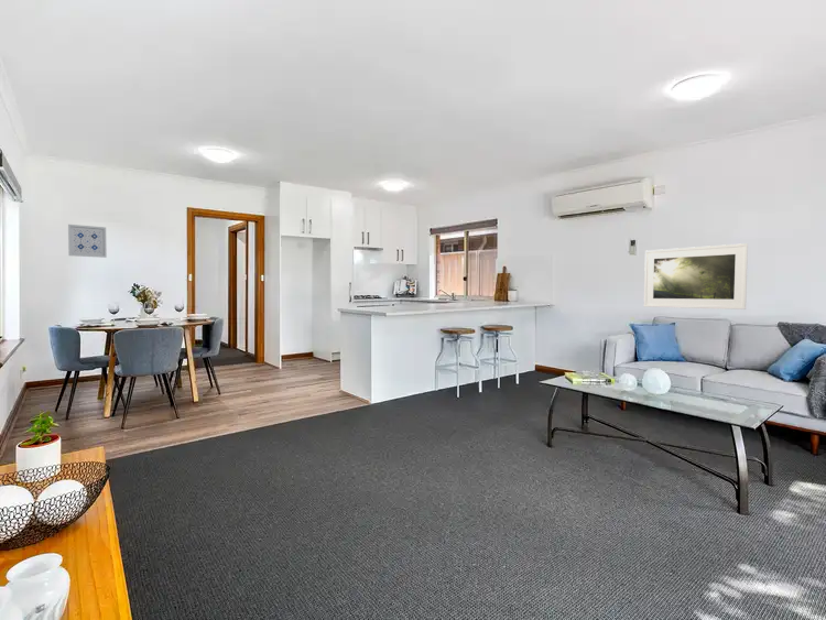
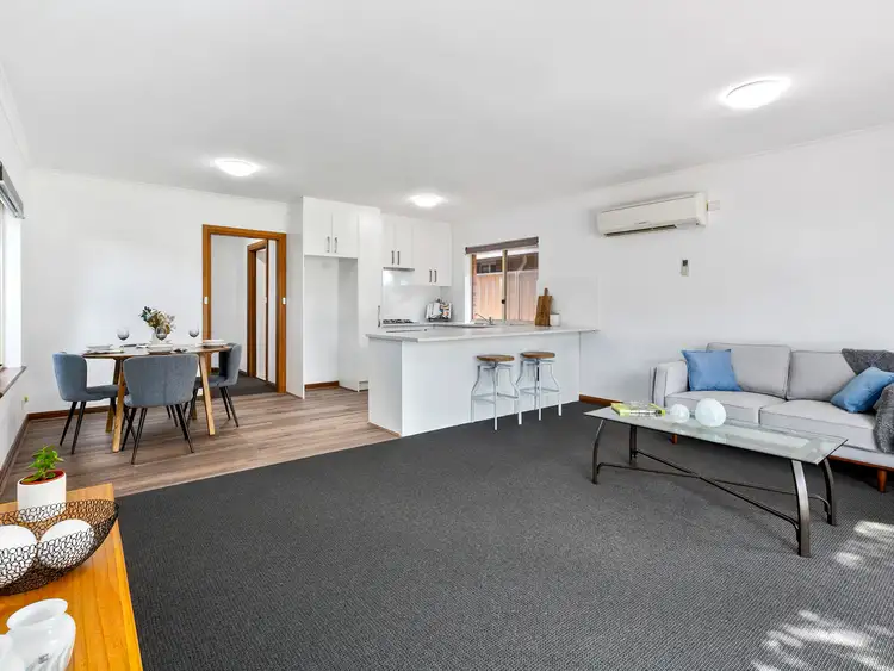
- wall art (87, 241)
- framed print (692, 278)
